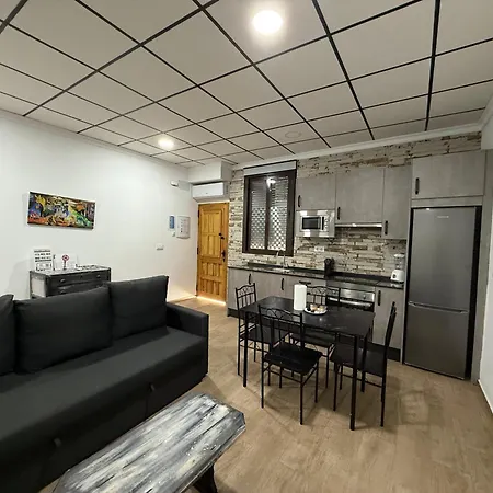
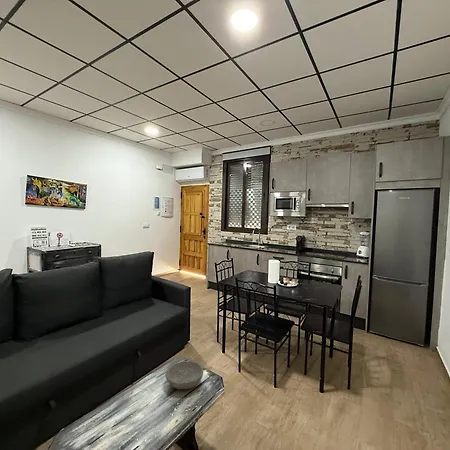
+ bowl (184, 377)
